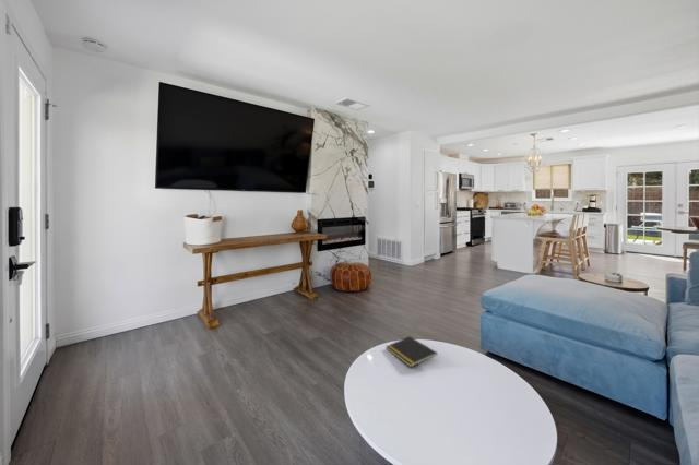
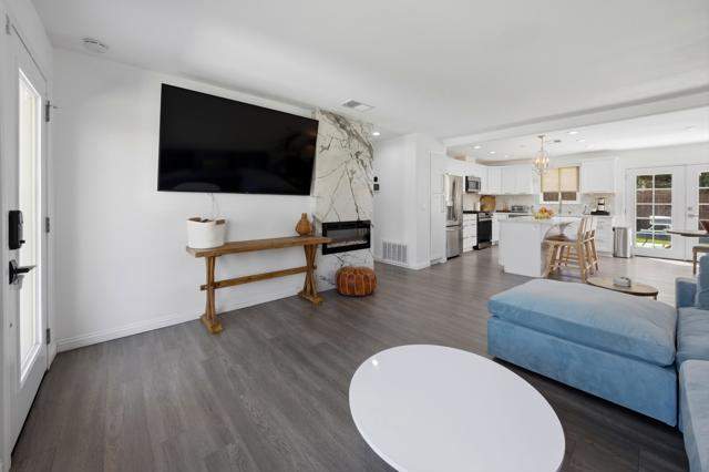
- notepad (410, 350)
